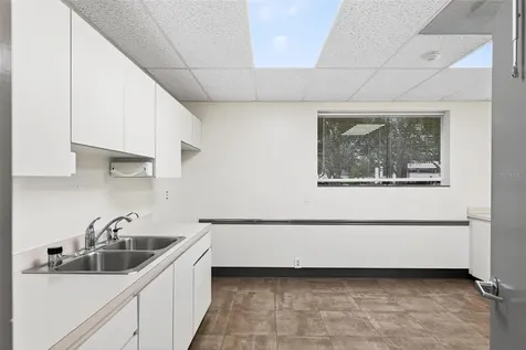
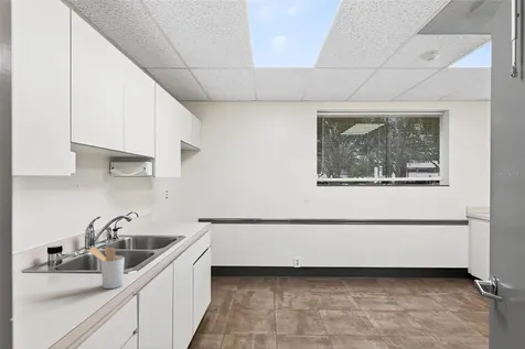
+ utensil holder (106, 265)
